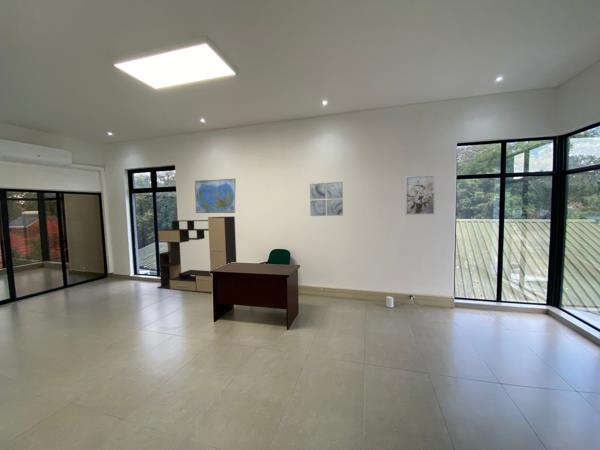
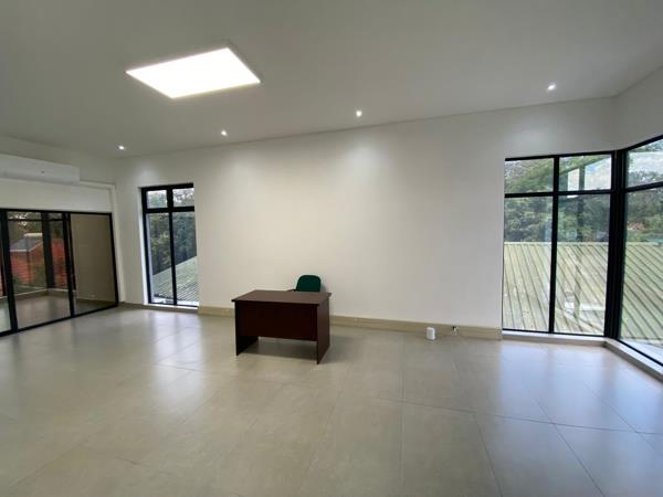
- media console (194, 239)
- world map (214, 196)
- wall art (325, 198)
- wall art (419, 195)
